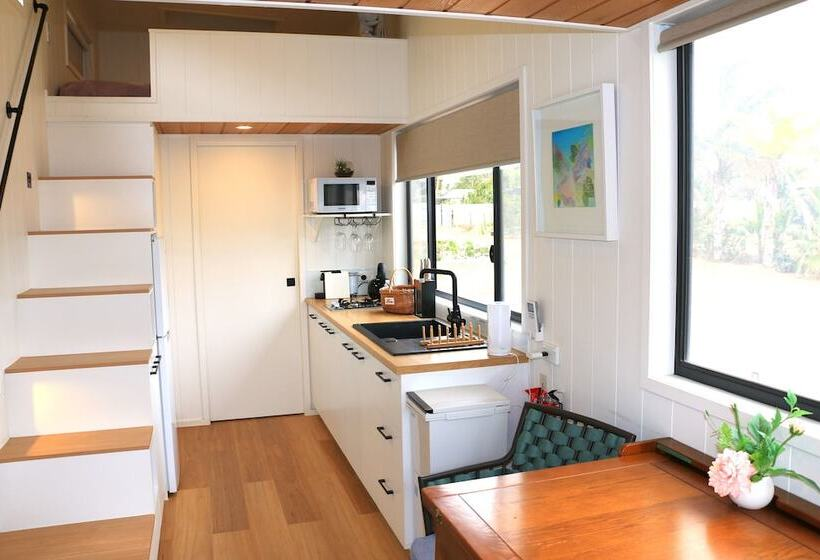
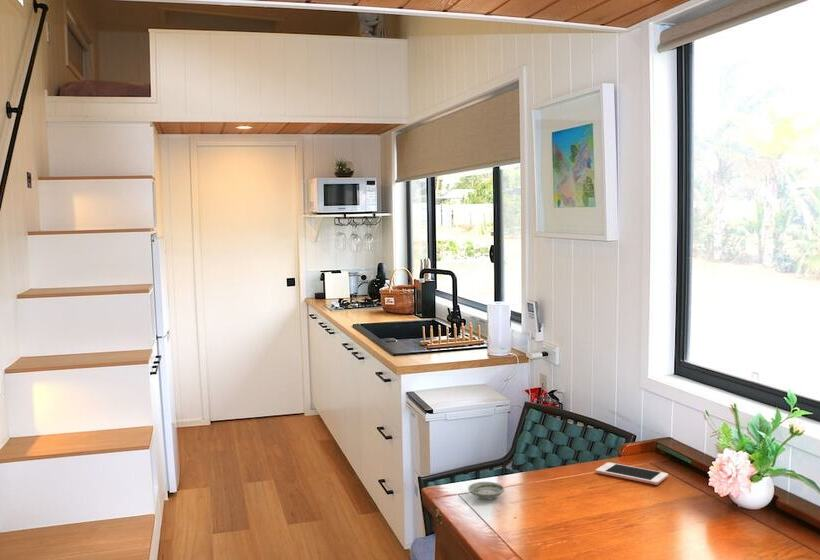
+ saucer (486, 491)
+ cell phone (631, 473)
